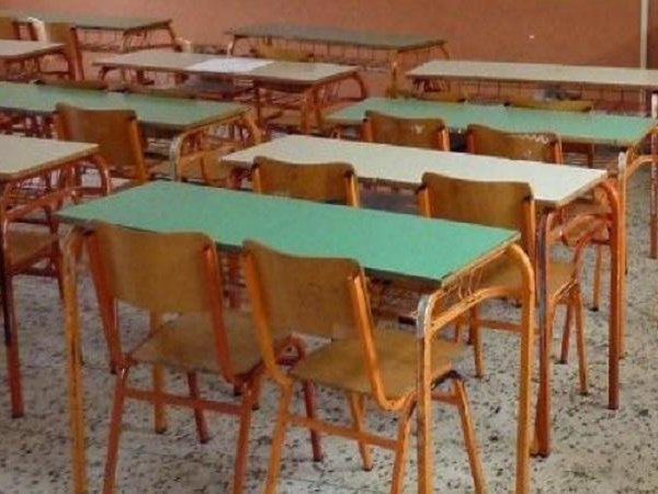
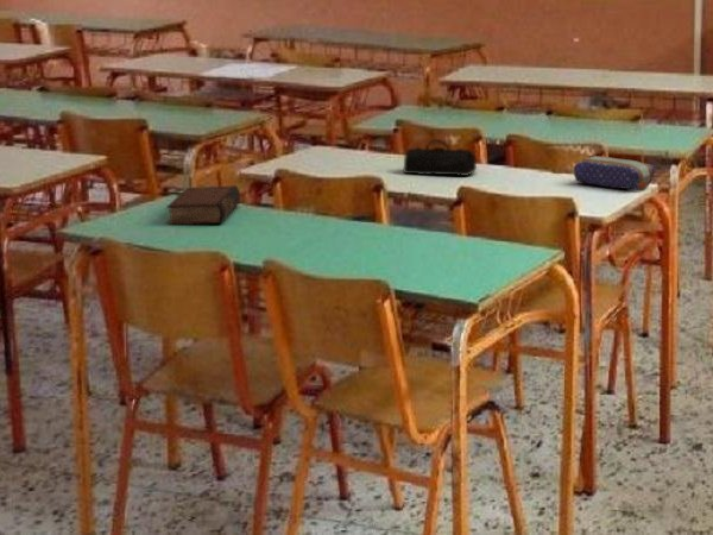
+ book (204, 204)
+ pencil case (438, 156)
+ pencil case (613, 172)
